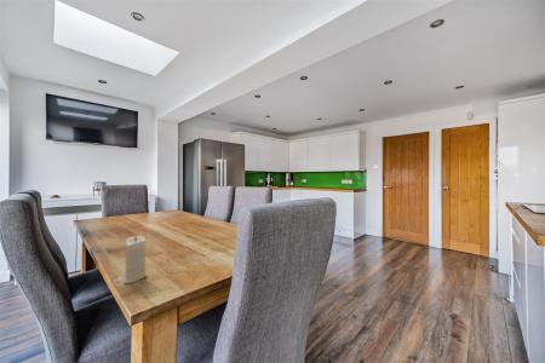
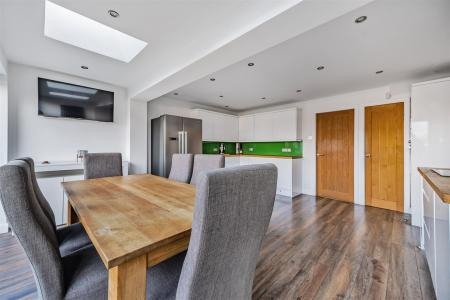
- candle (134, 257)
